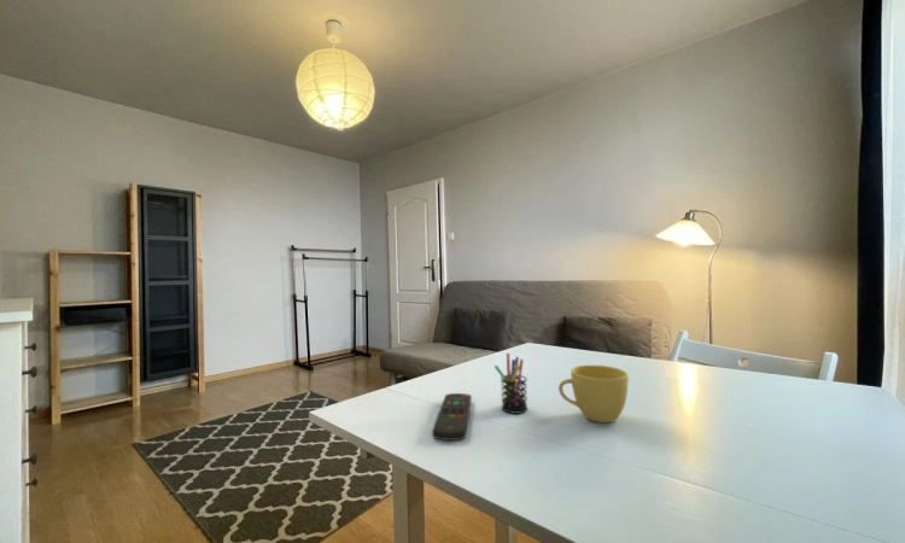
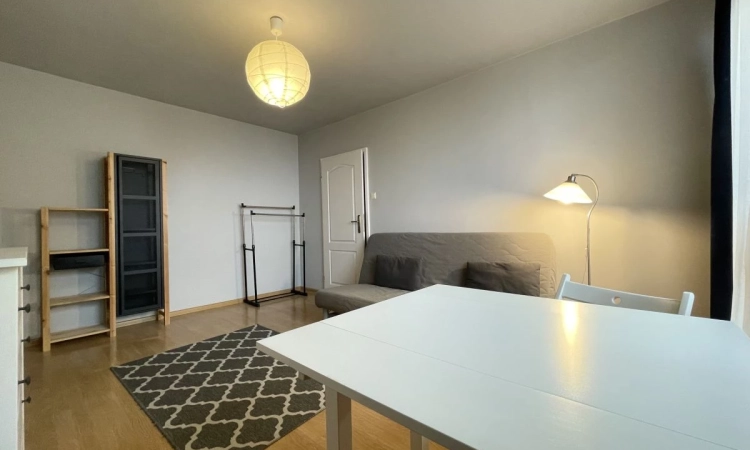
- remote control (454, 413)
- pen holder (509, 381)
- cup (591, 393)
